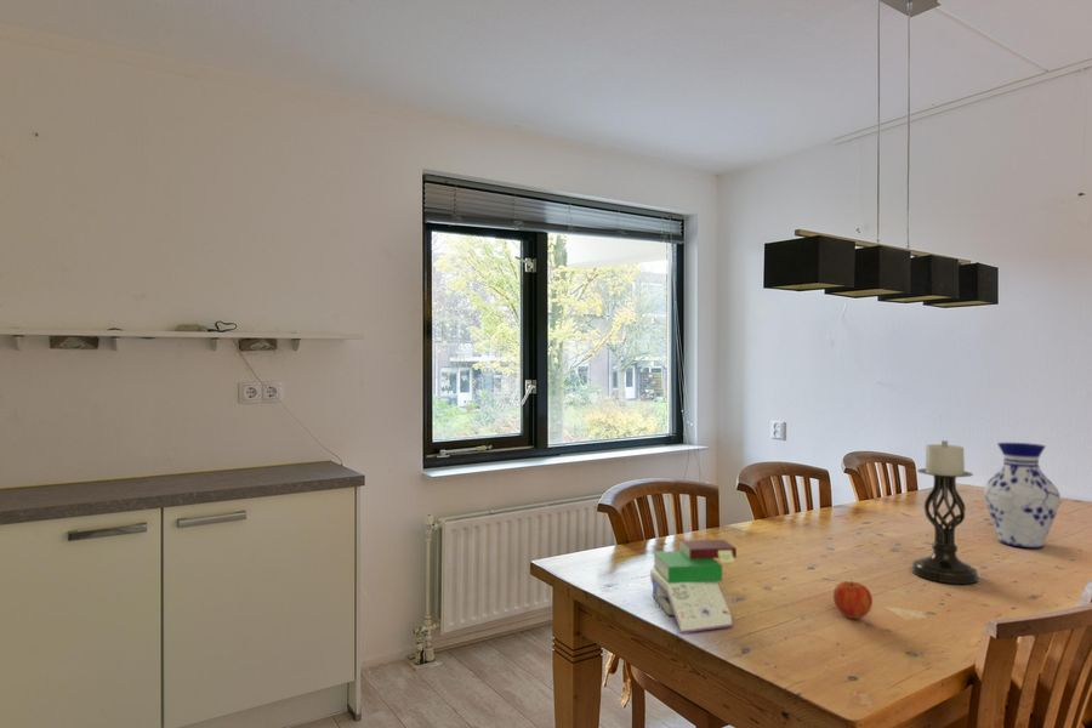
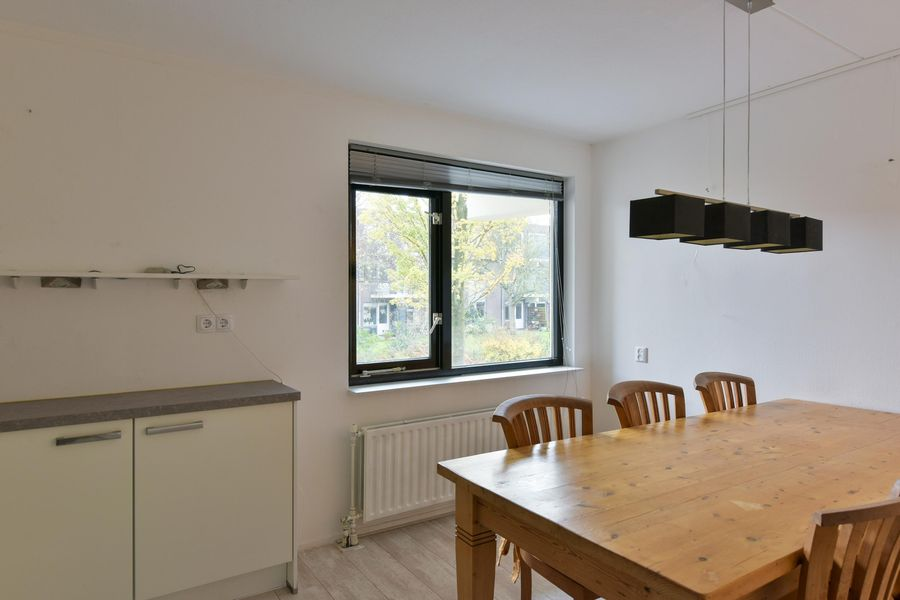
- book (698, 580)
- apple (852, 598)
- candle holder (946, 507)
- vase (1020, 494)
